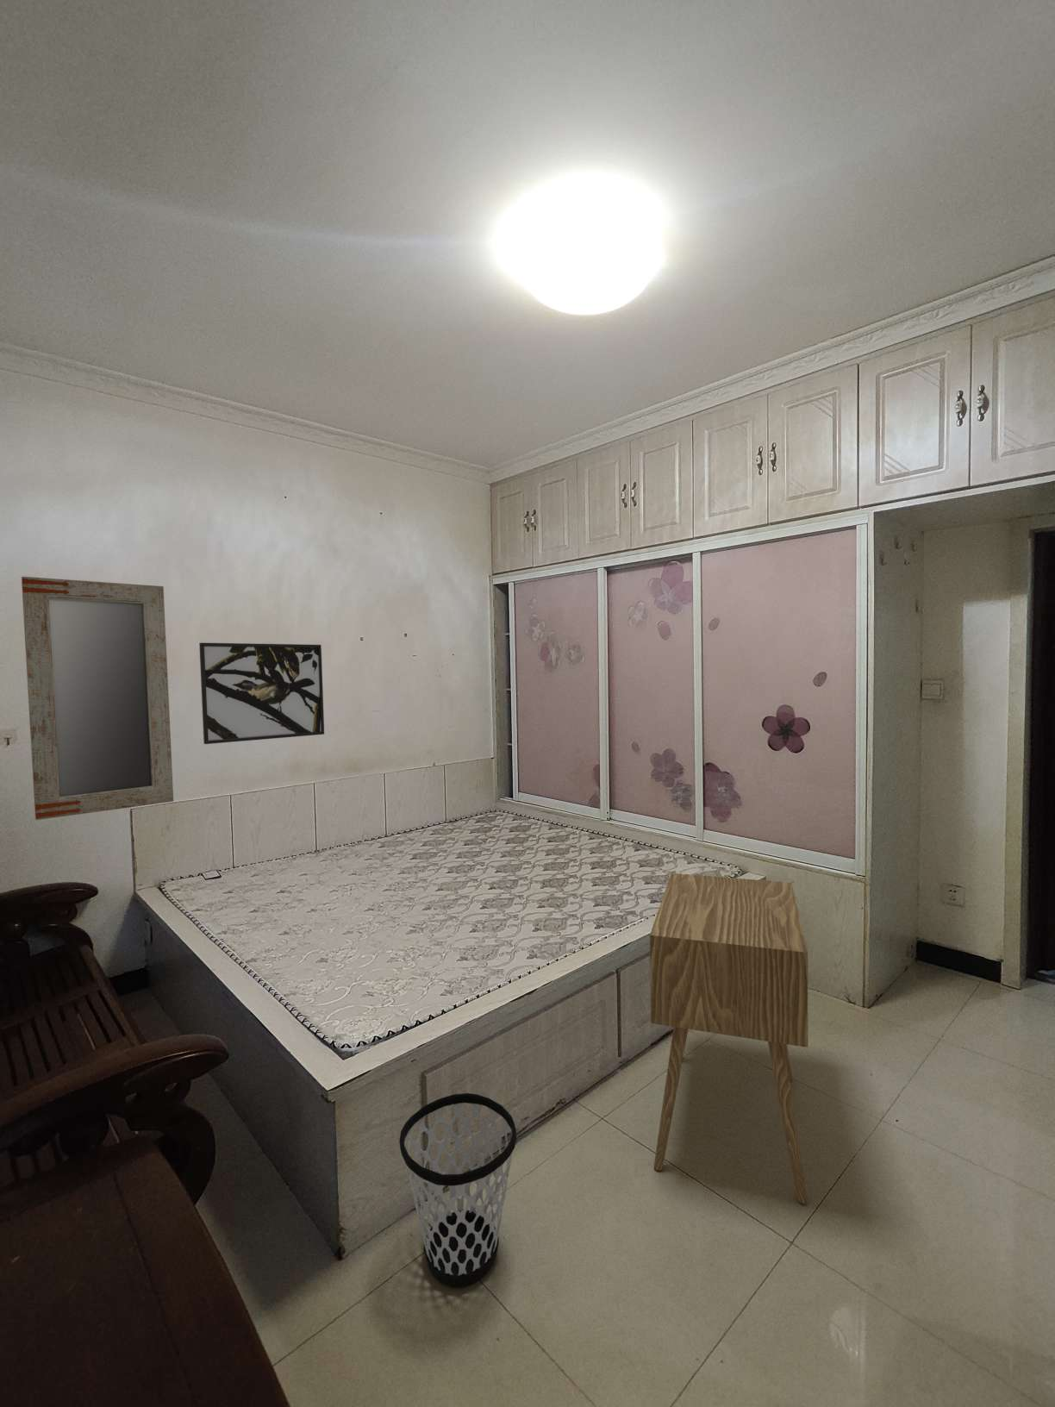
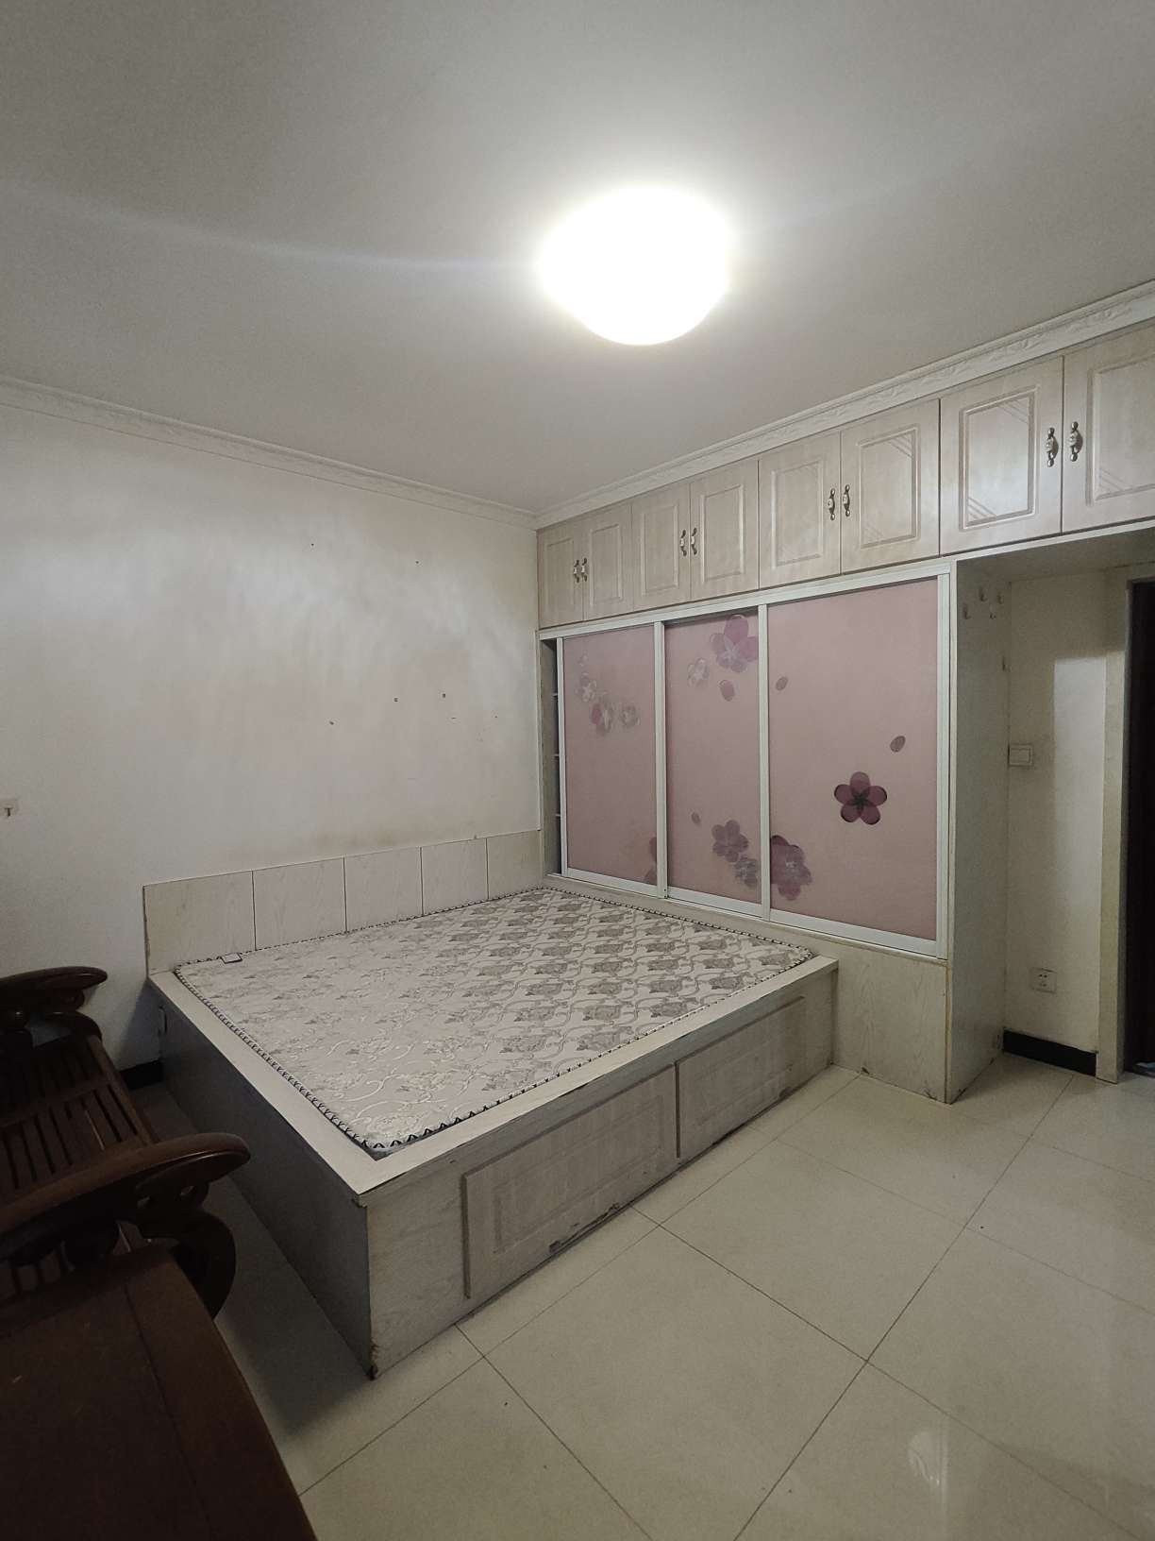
- home mirror (103, 697)
- wastebasket (460, 1192)
- nightstand (728, 1013)
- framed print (266, 691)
